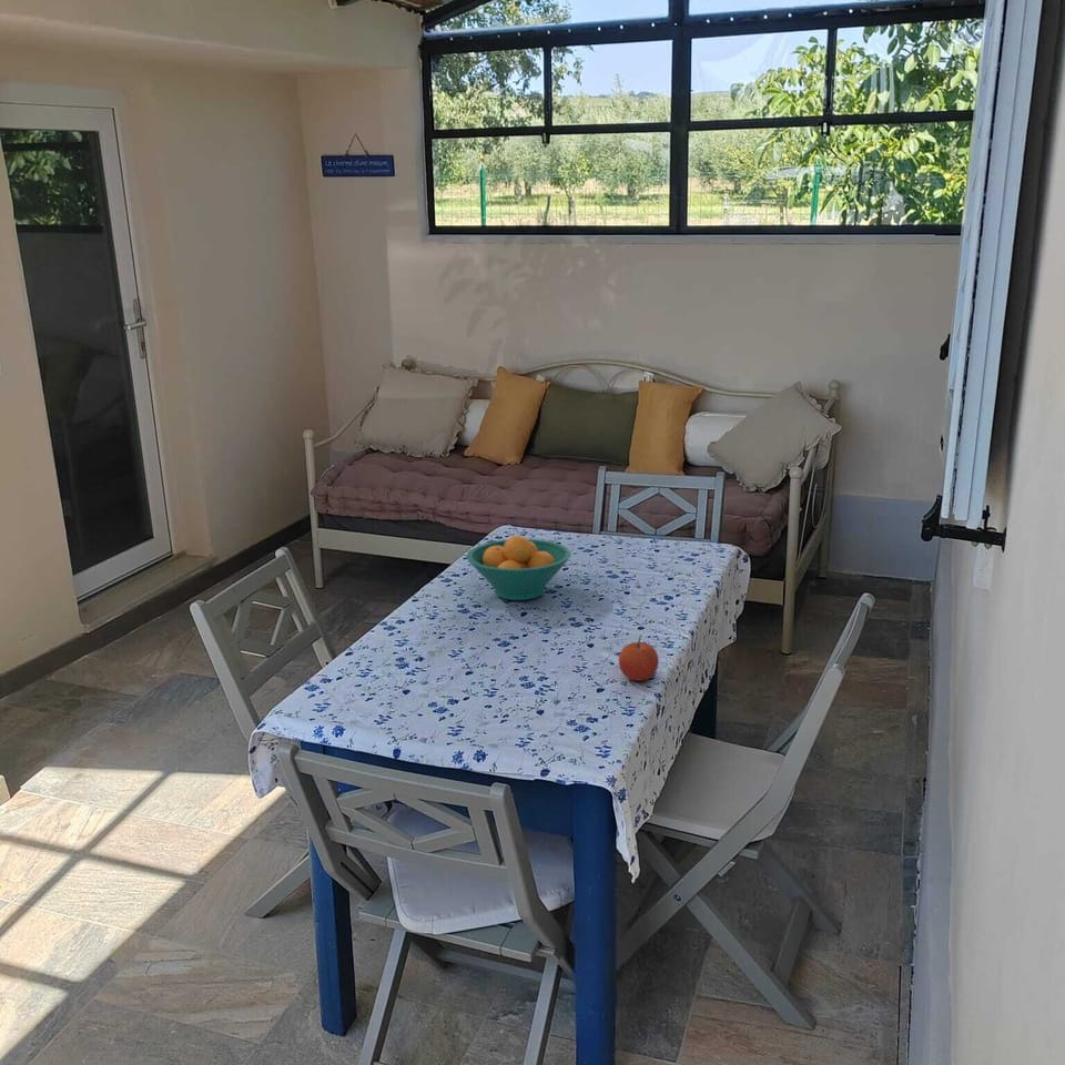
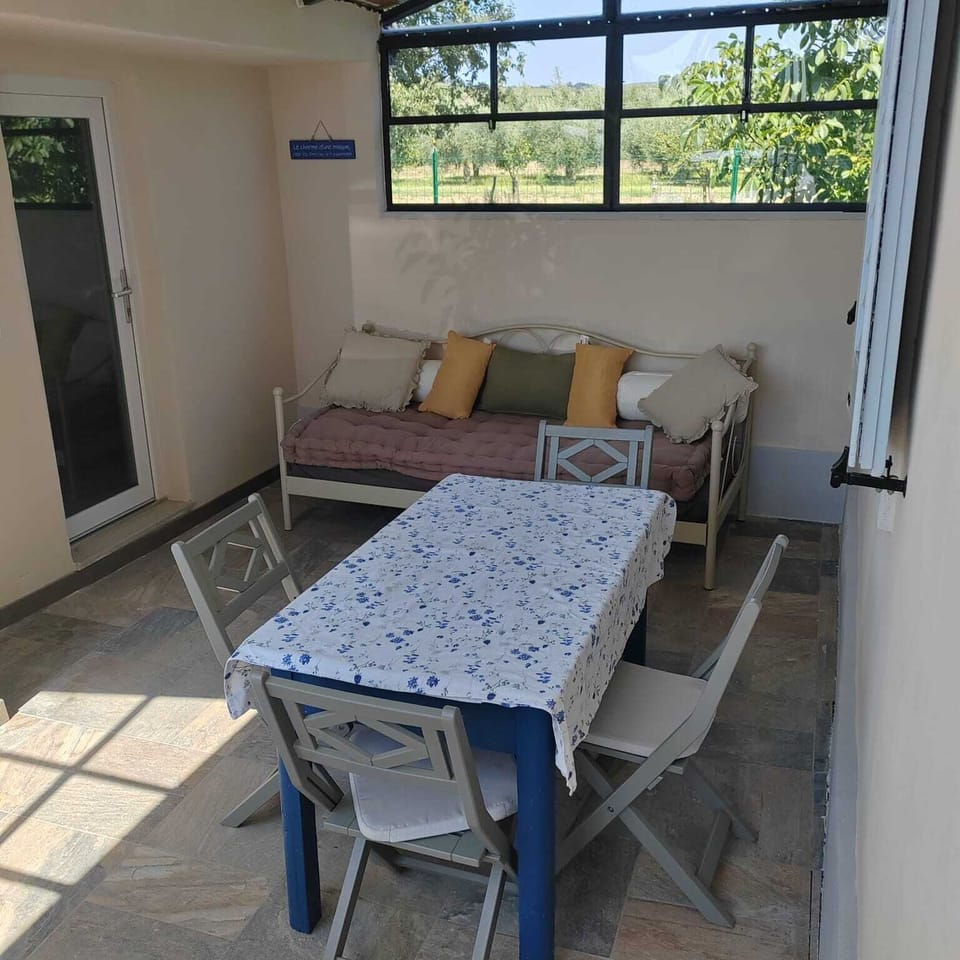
- apple (638, 657)
- fruit bowl (518, 564)
